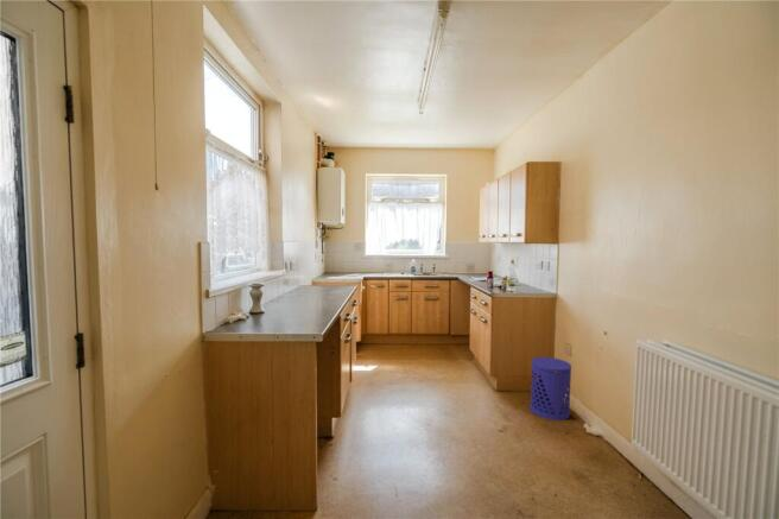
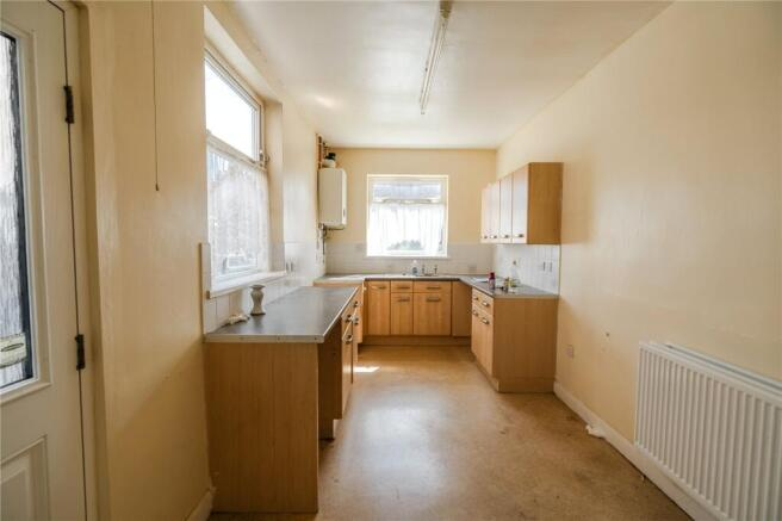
- waste bin (550, 386)
